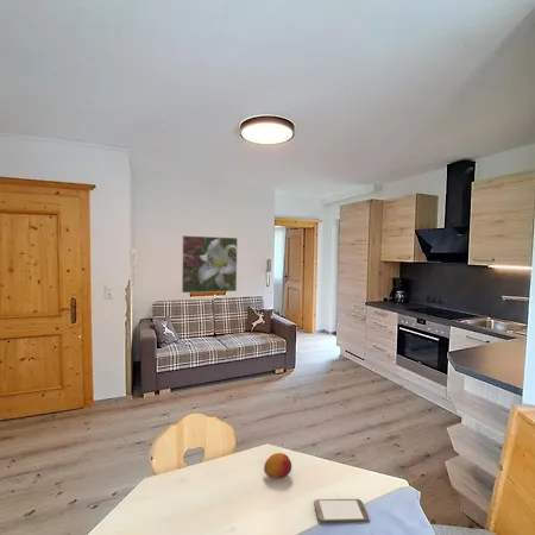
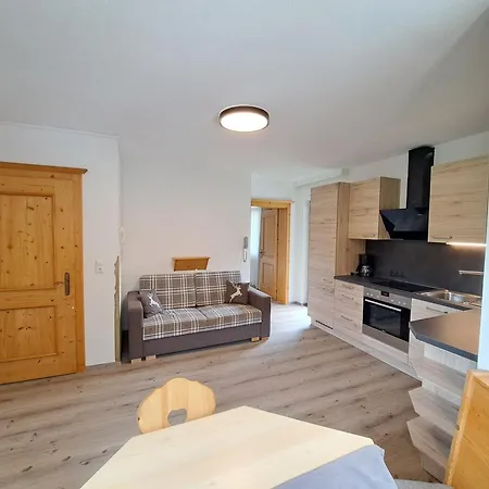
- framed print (209, 264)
- fruit (277, 465)
- smartphone (340, 510)
